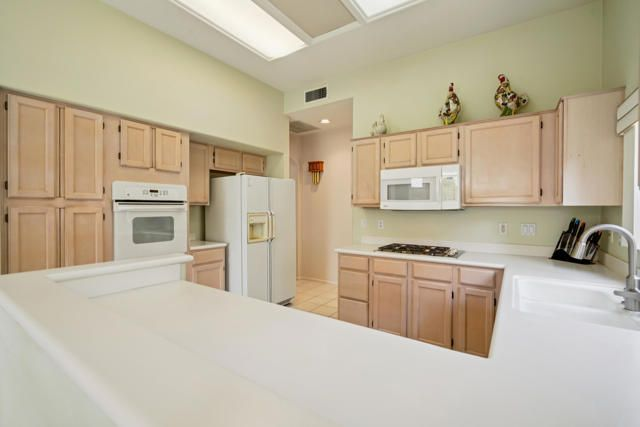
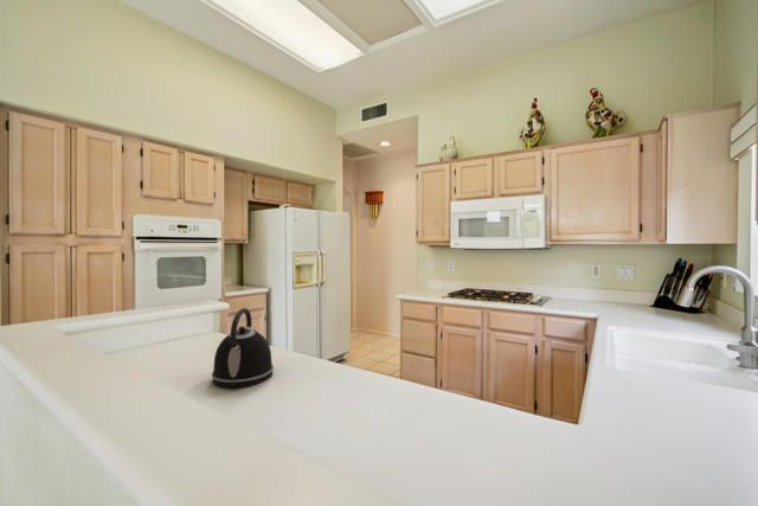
+ kettle (243, 341)
